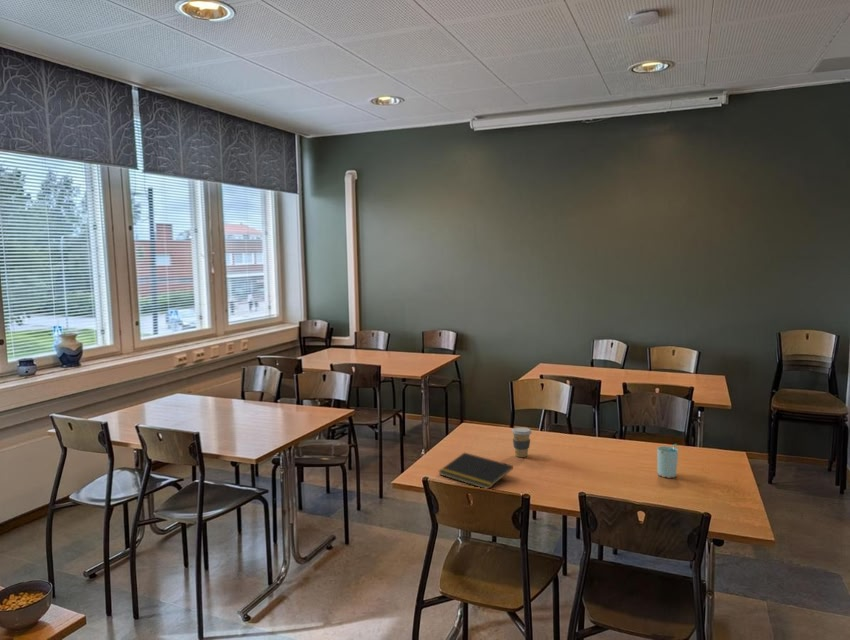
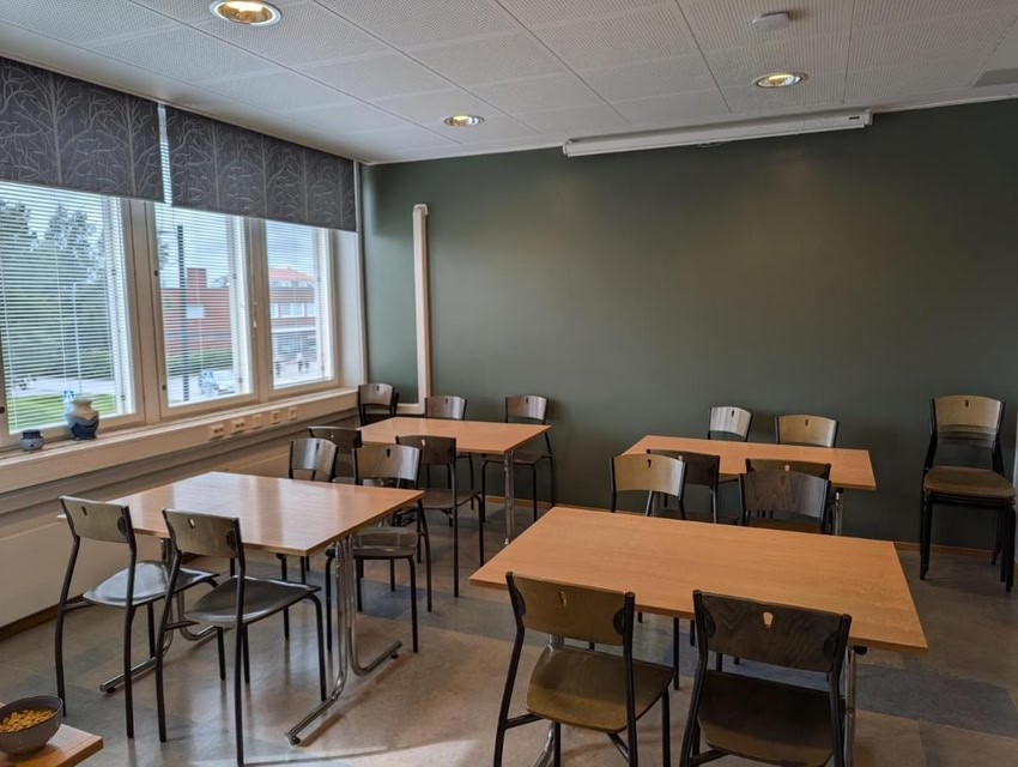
- notepad (475, 469)
- cup (667, 459)
- coffee cup (521, 442)
